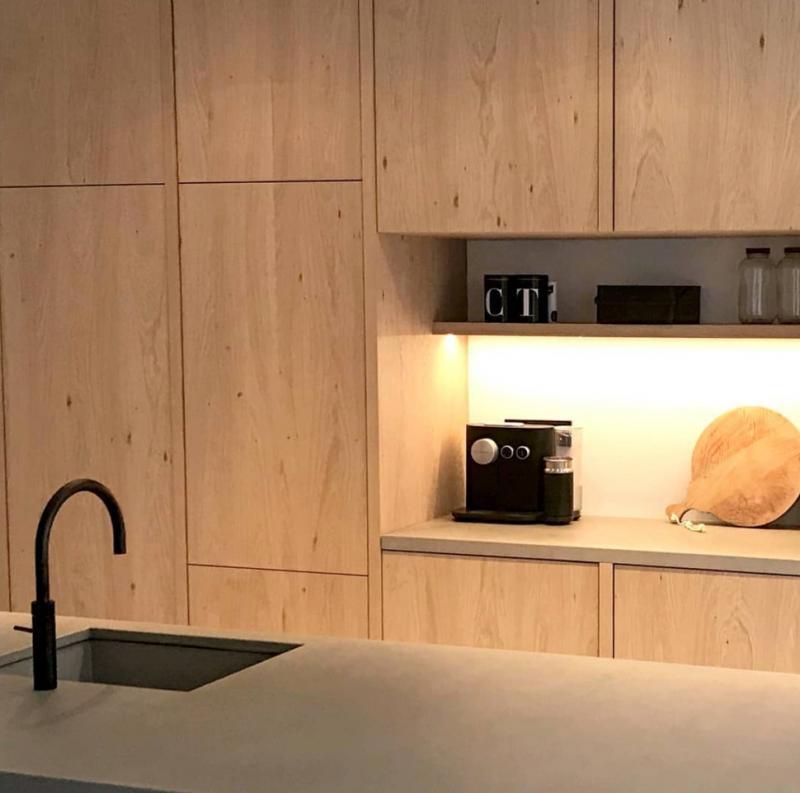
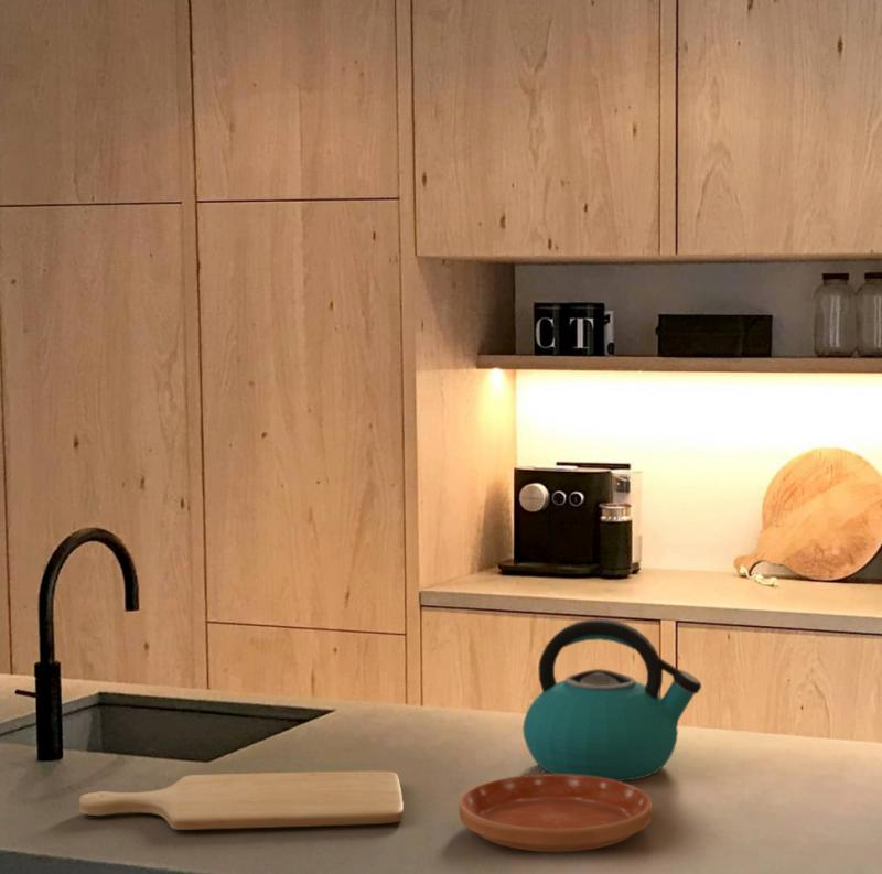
+ kettle (611, 693)
+ saucer (555, 813)
+ chopping board (241, 799)
